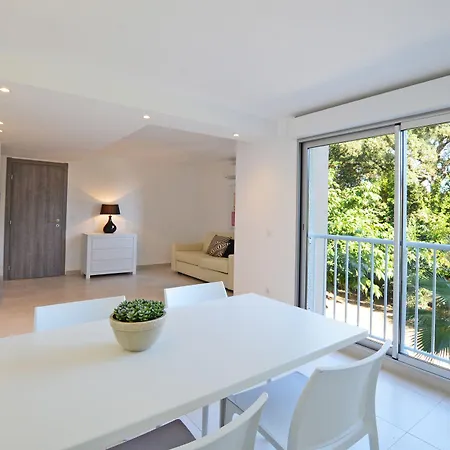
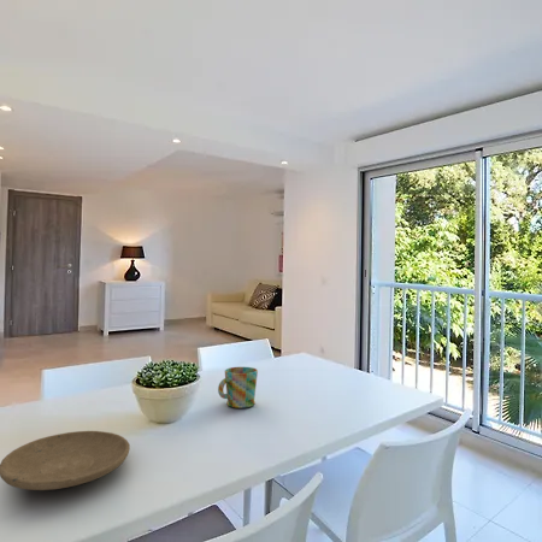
+ mug (236, 387)
+ plate (67, 463)
